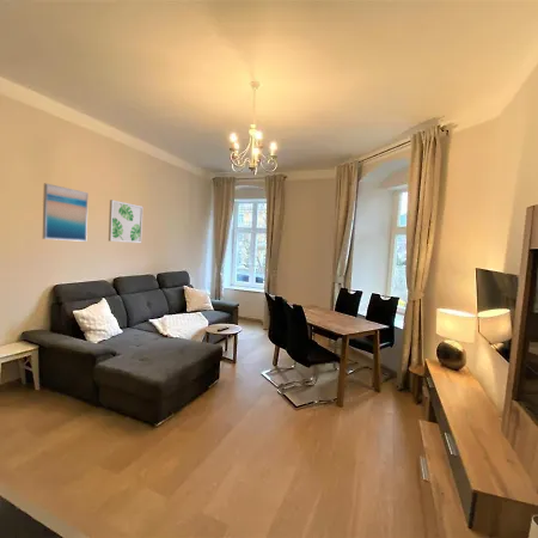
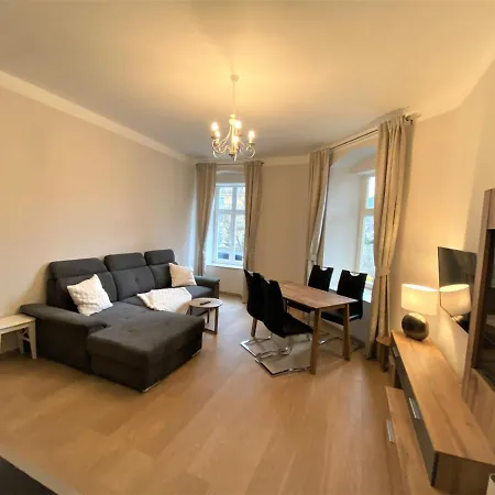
- wall art (66, 214)
- wall art (126, 222)
